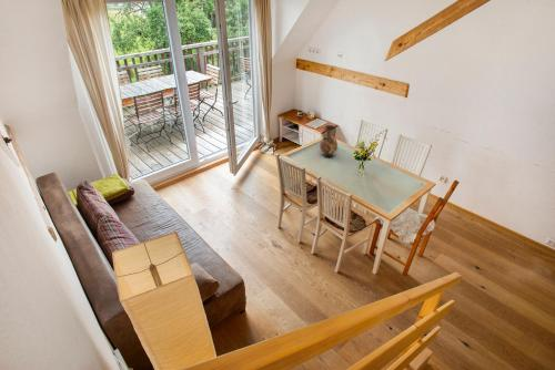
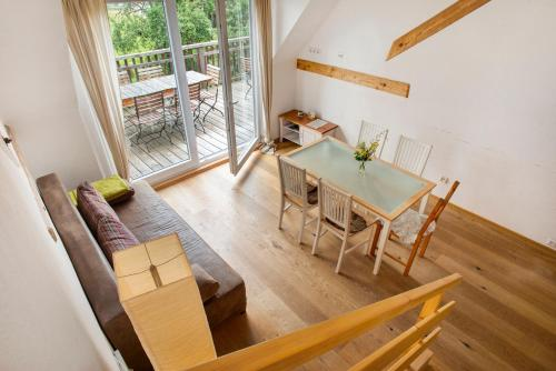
- vase (329, 141)
